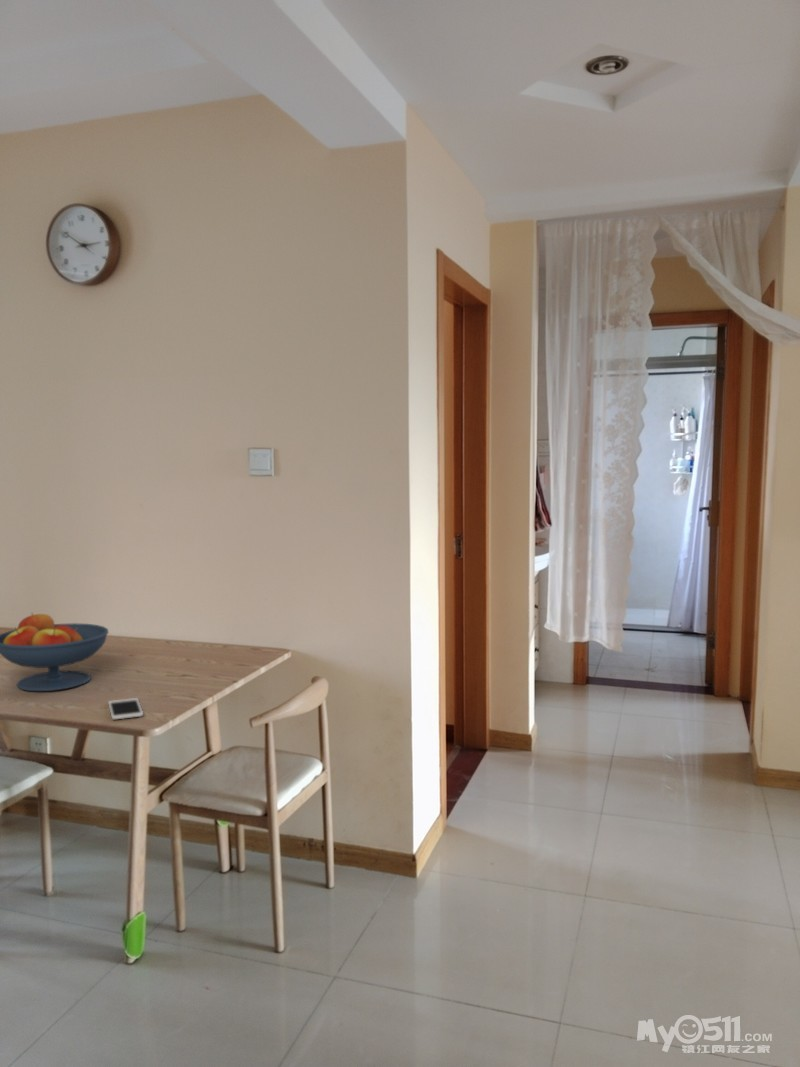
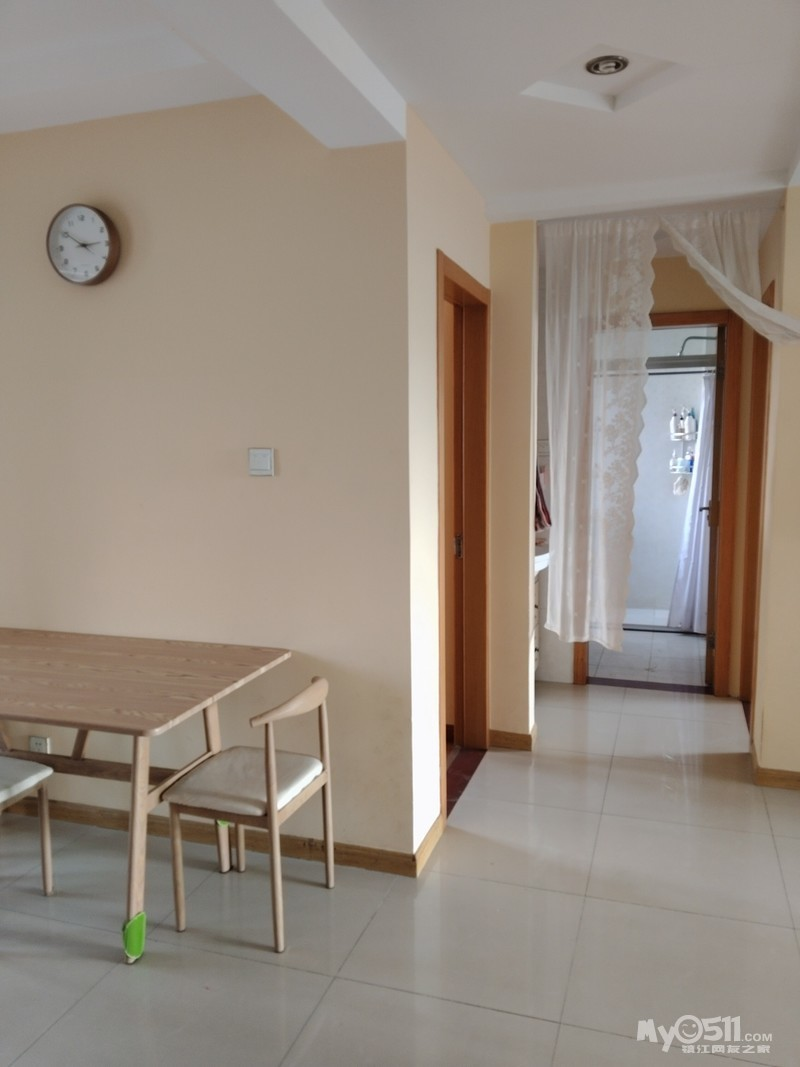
- fruit bowl (52, 649)
- cell phone (125, 708)
